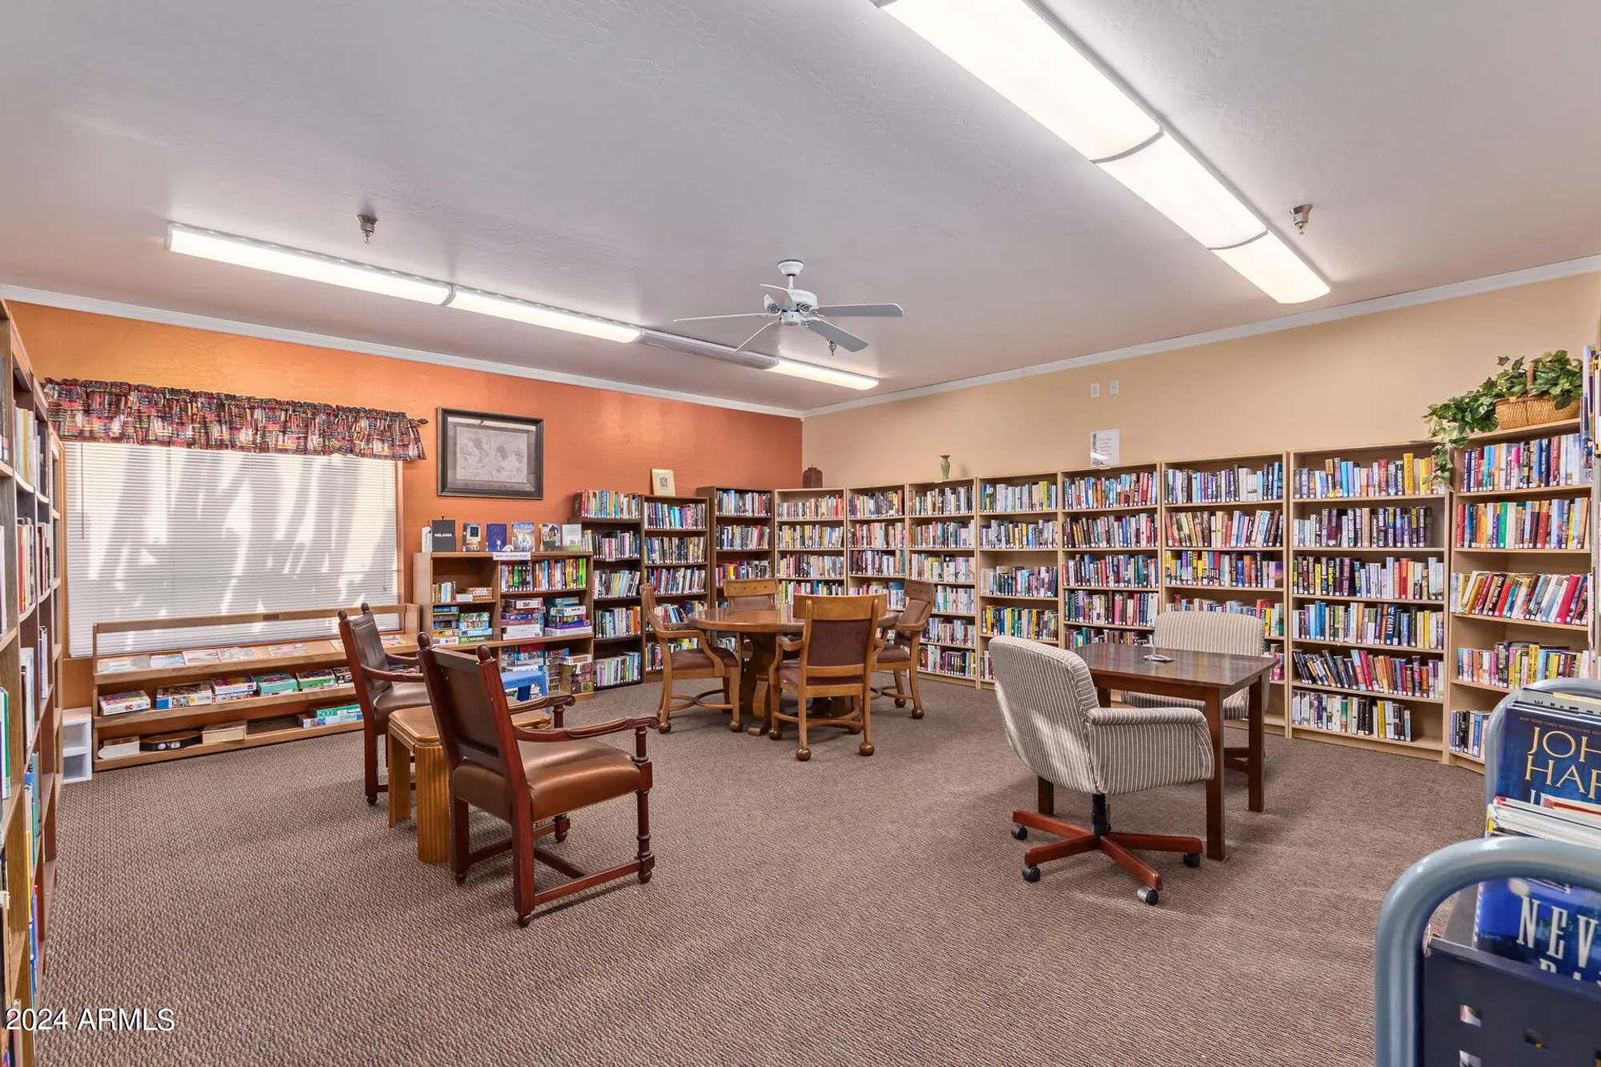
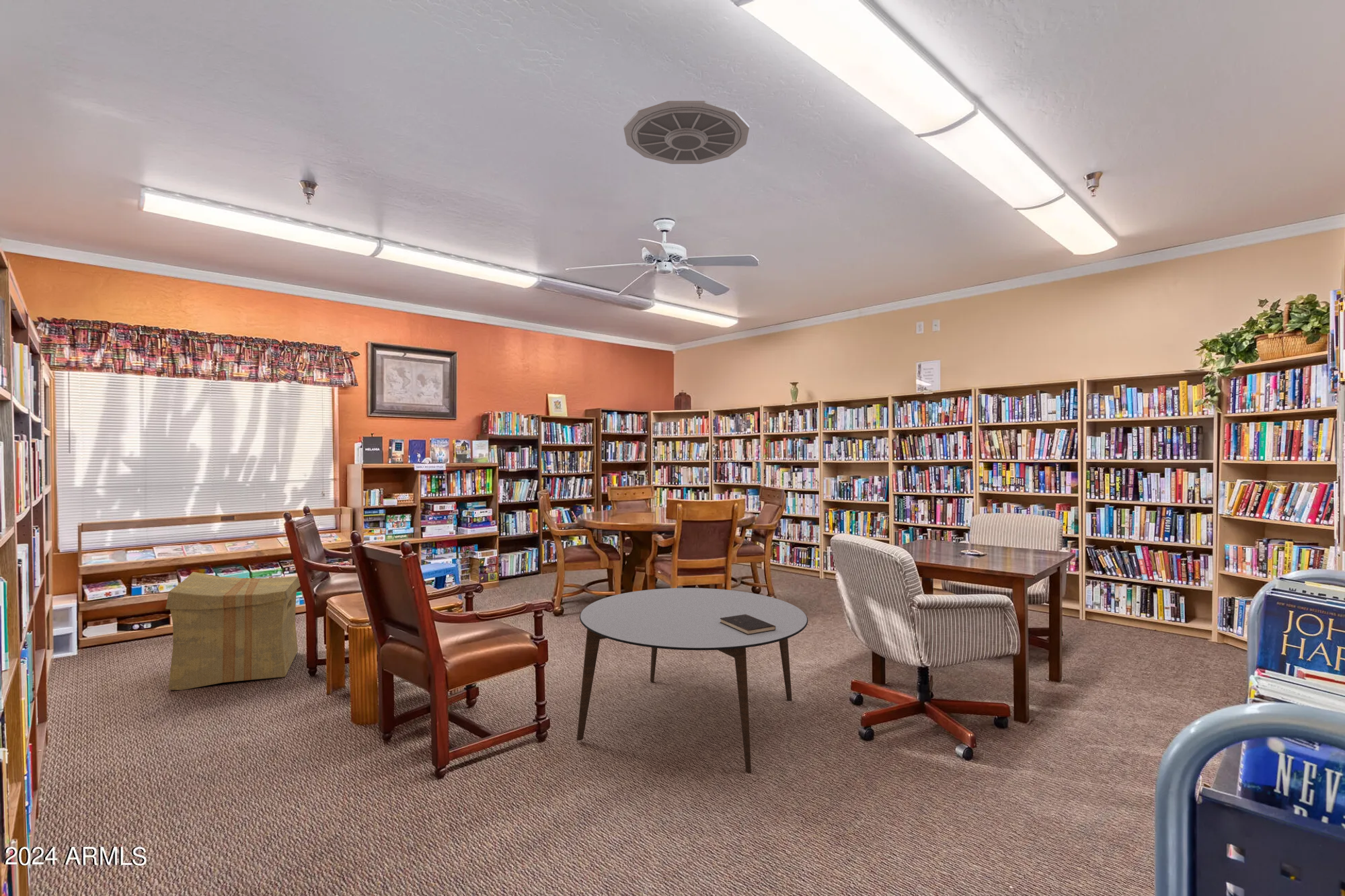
+ ceiling vent (686, 138)
+ cardboard box (237, 623)
+ hardcover book (747, 623)
+ dining table (692, 649)
